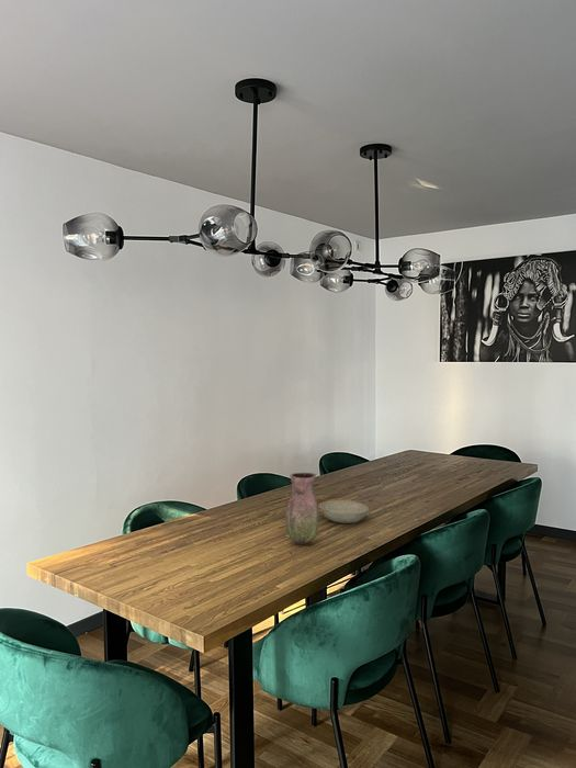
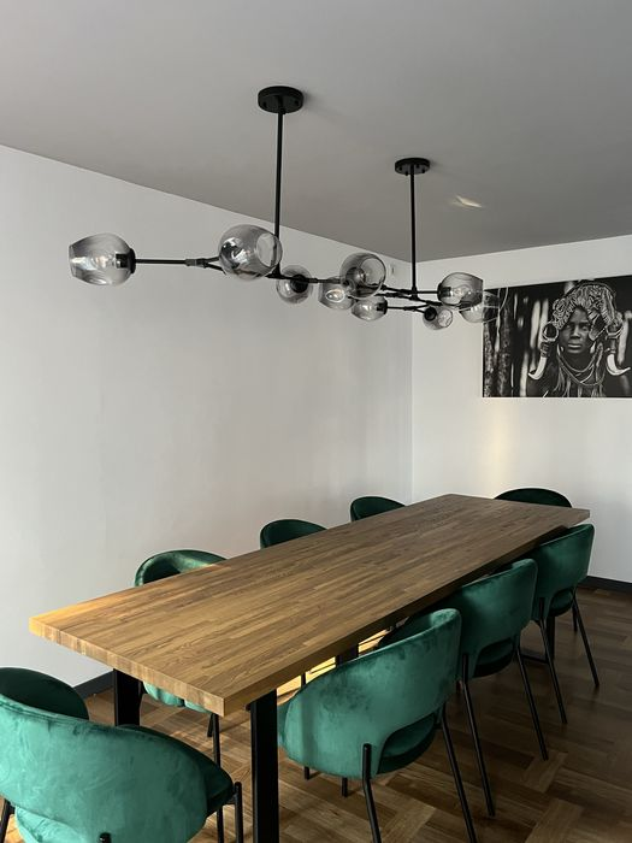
- vase (301, 509)
- bowl (343, 512)
